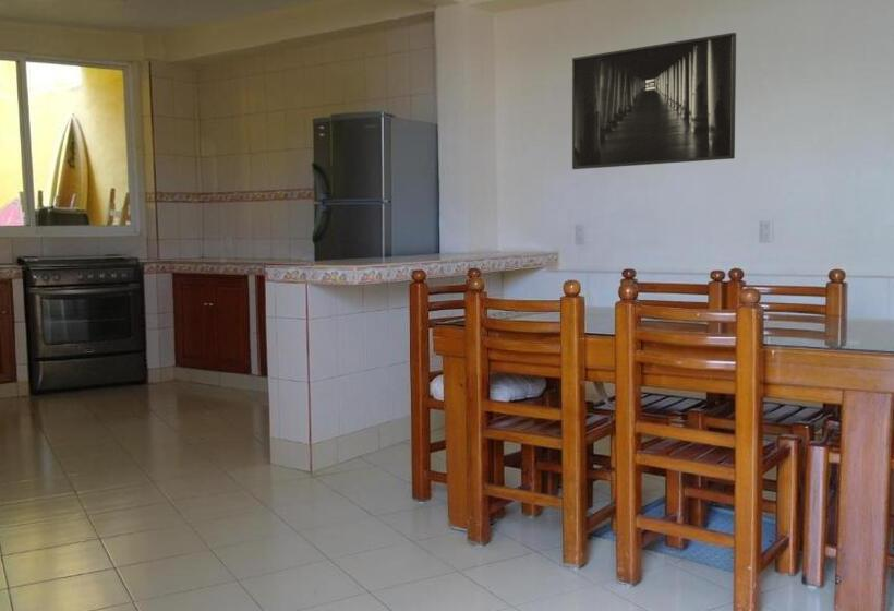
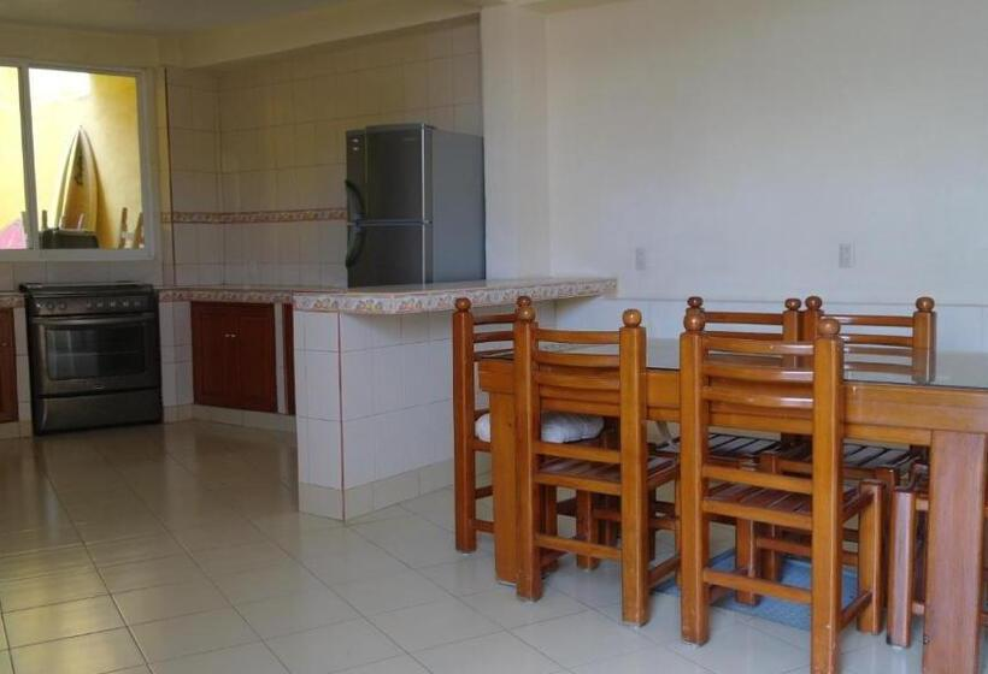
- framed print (649, 105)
